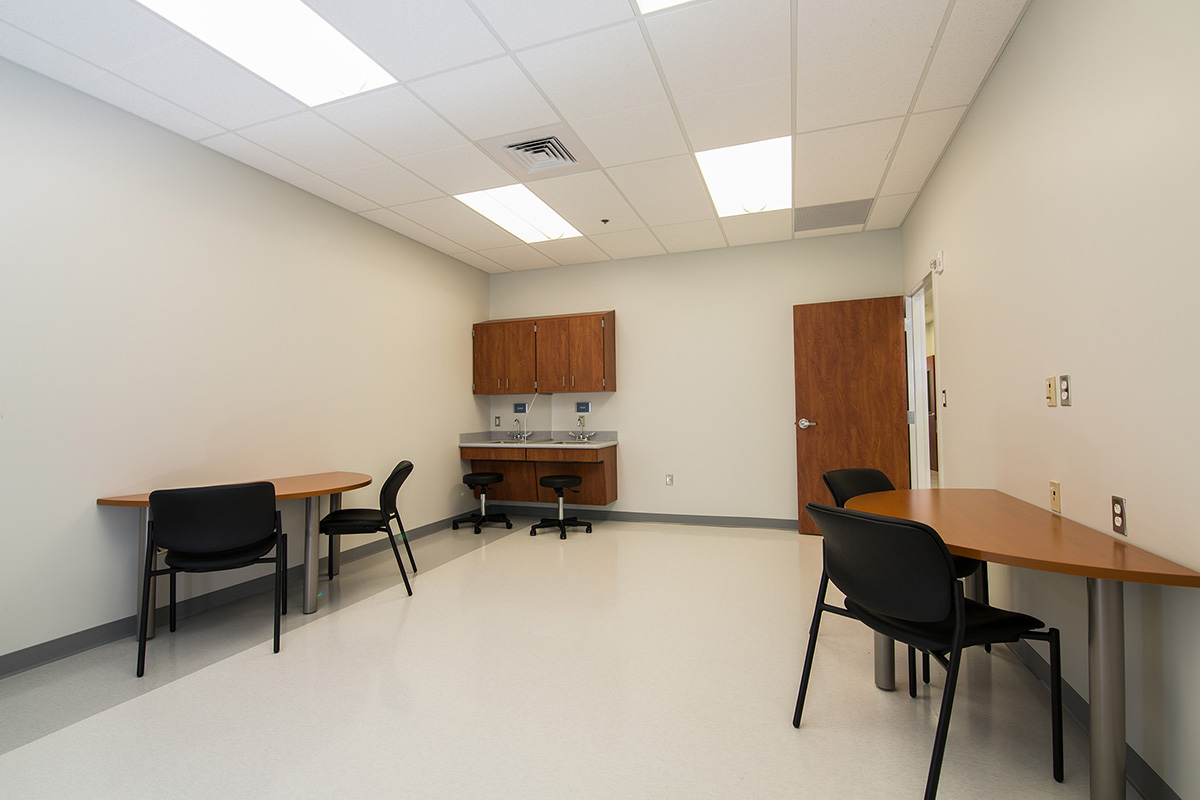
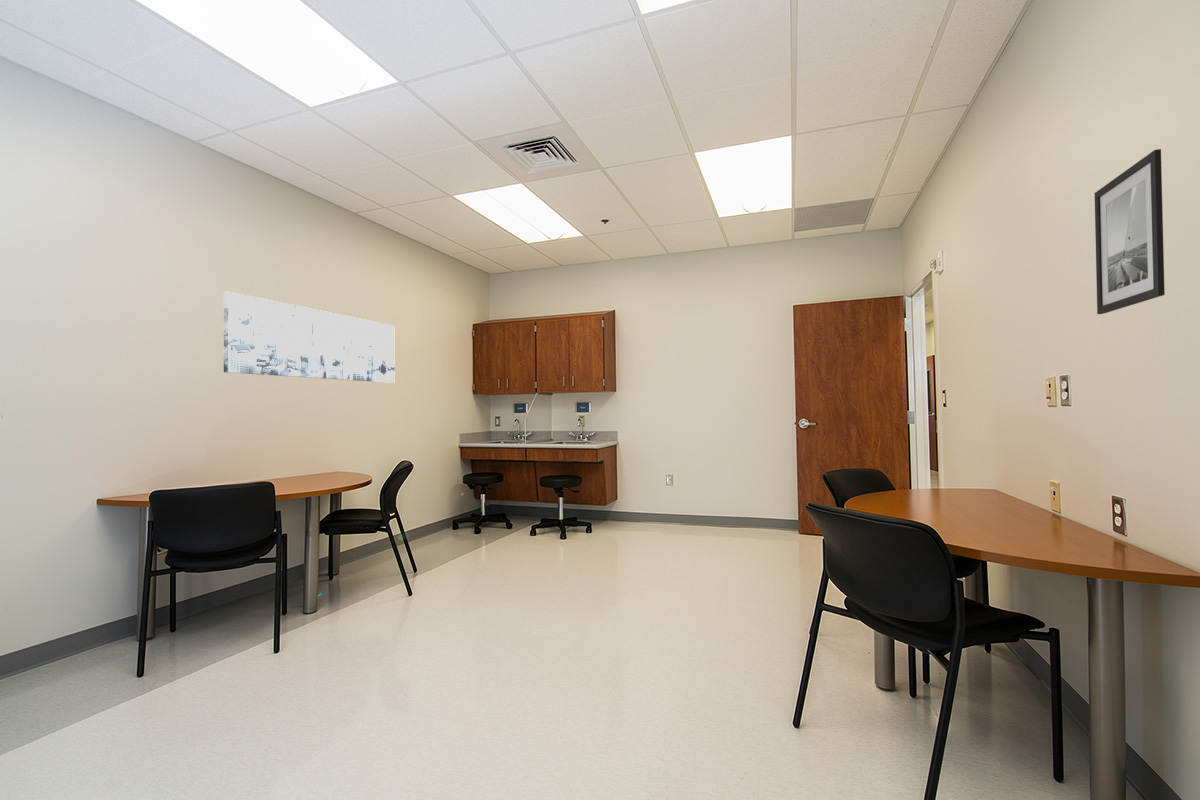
+ wall art (323, 344)
+ wall art (1126, 239)
